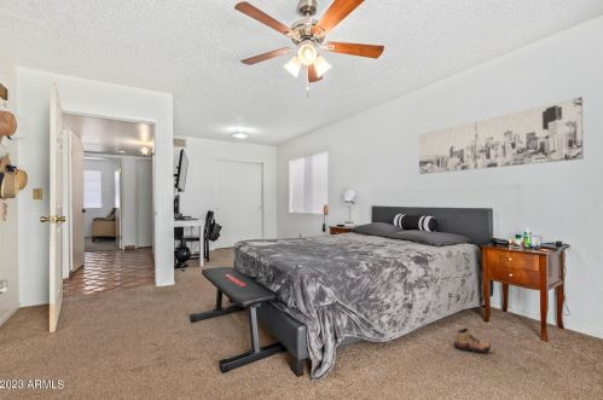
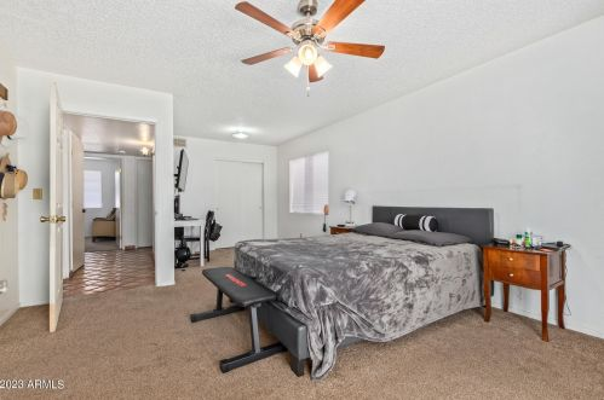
- wall art (483, 144)
- shoe (471, 338)
